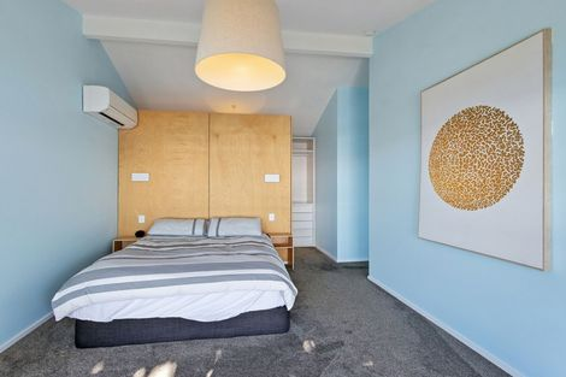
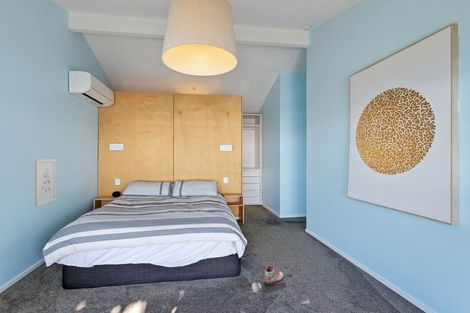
+ sneaker (274, 273)
+ wall art (46, 181)
